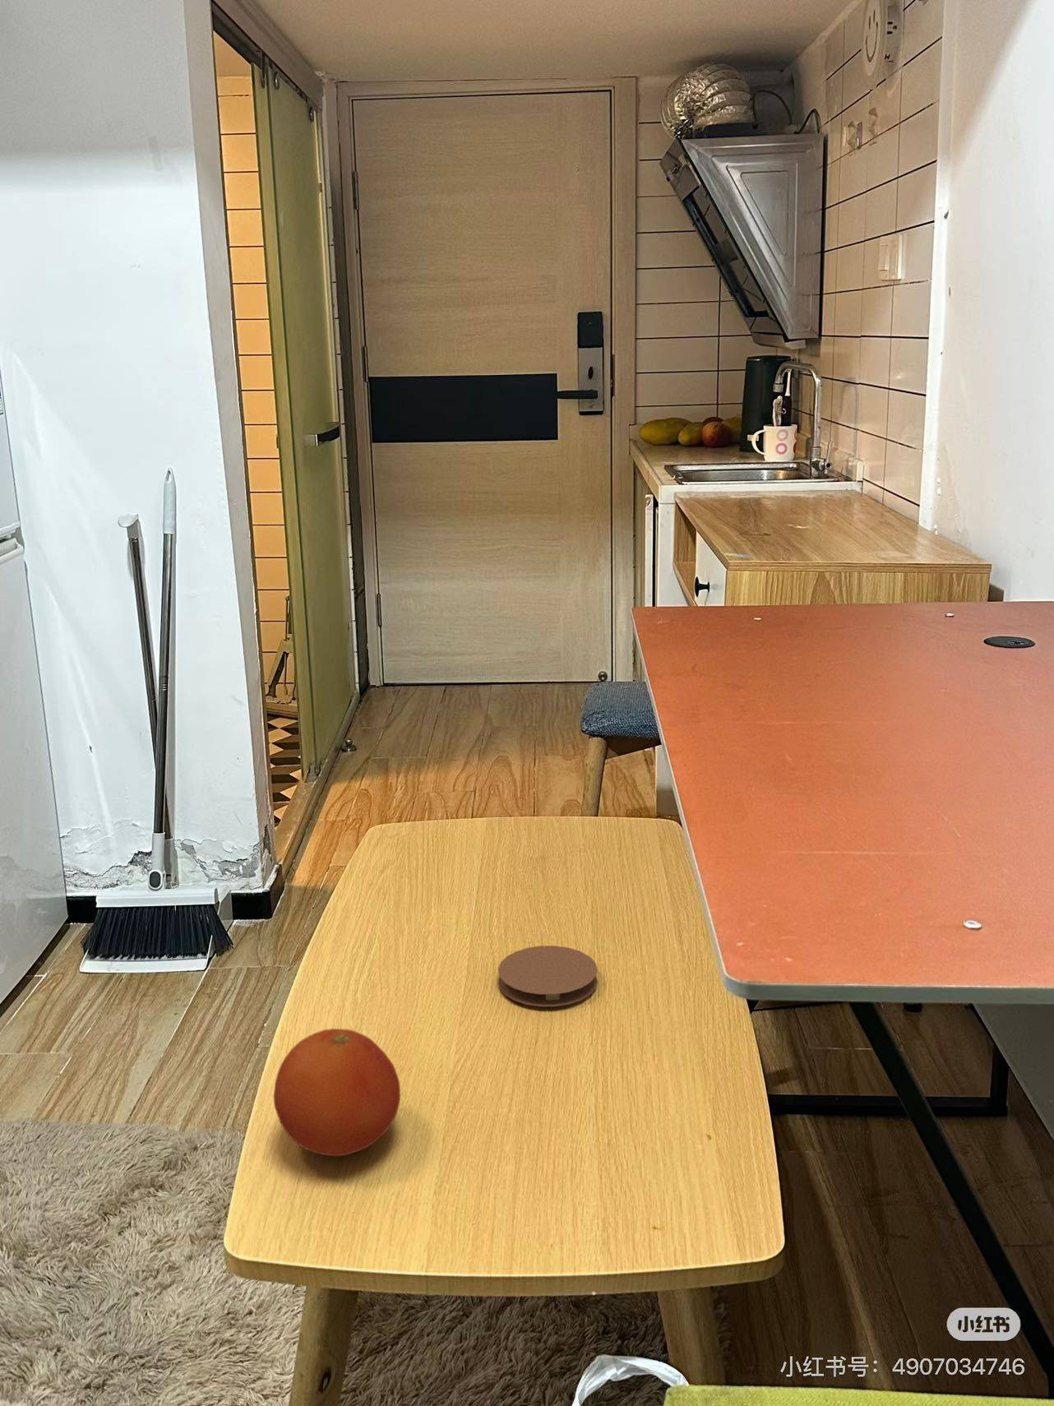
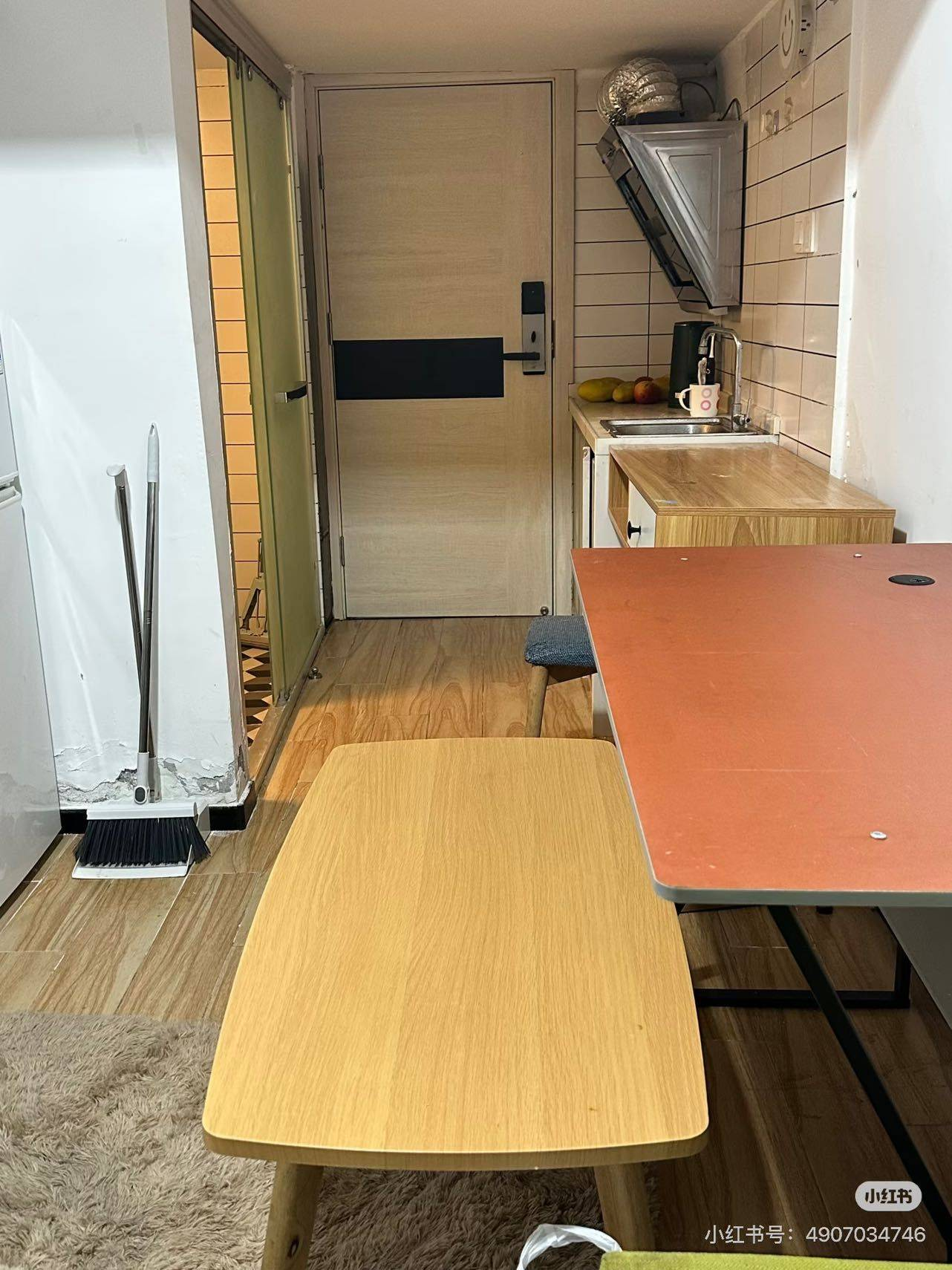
- fruit (337, 1088)
- coaster (548, 974)
